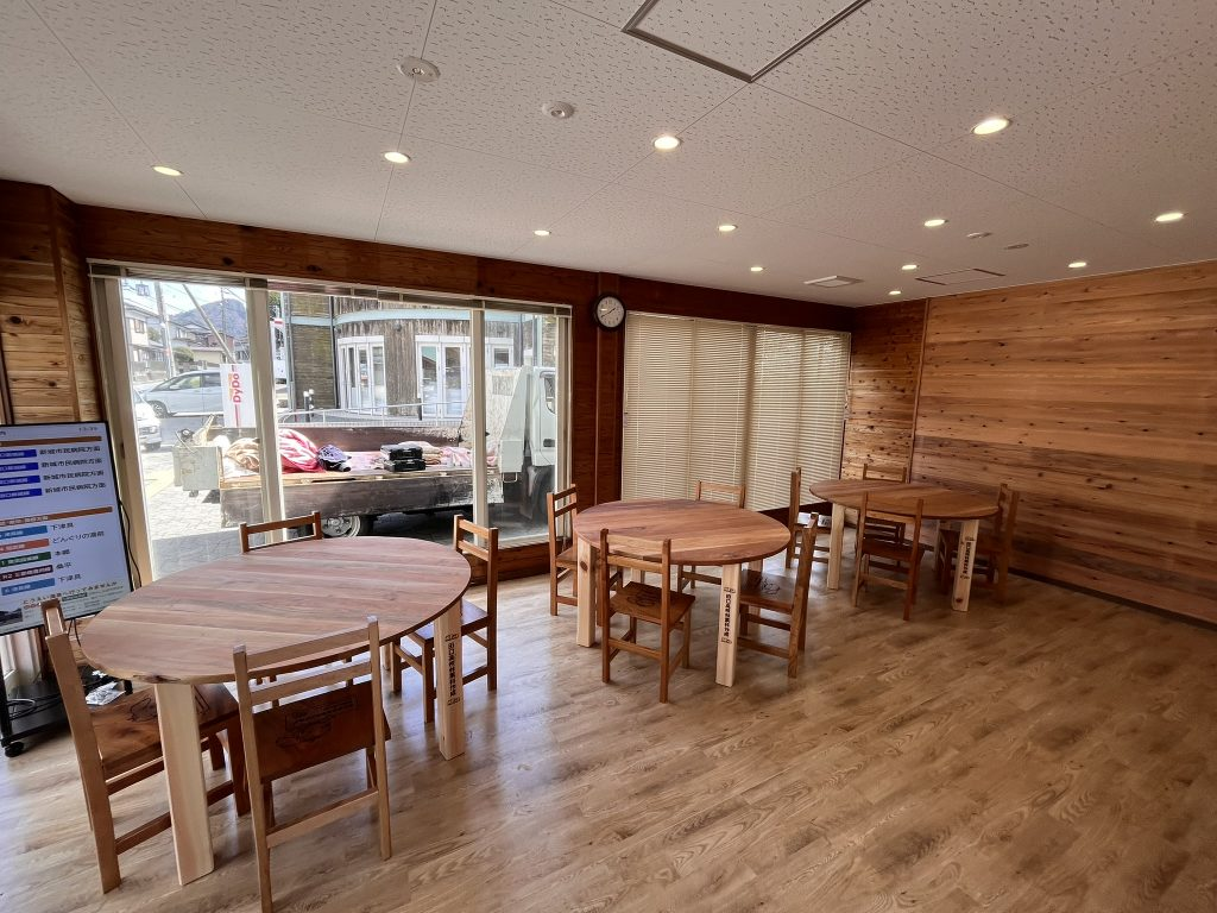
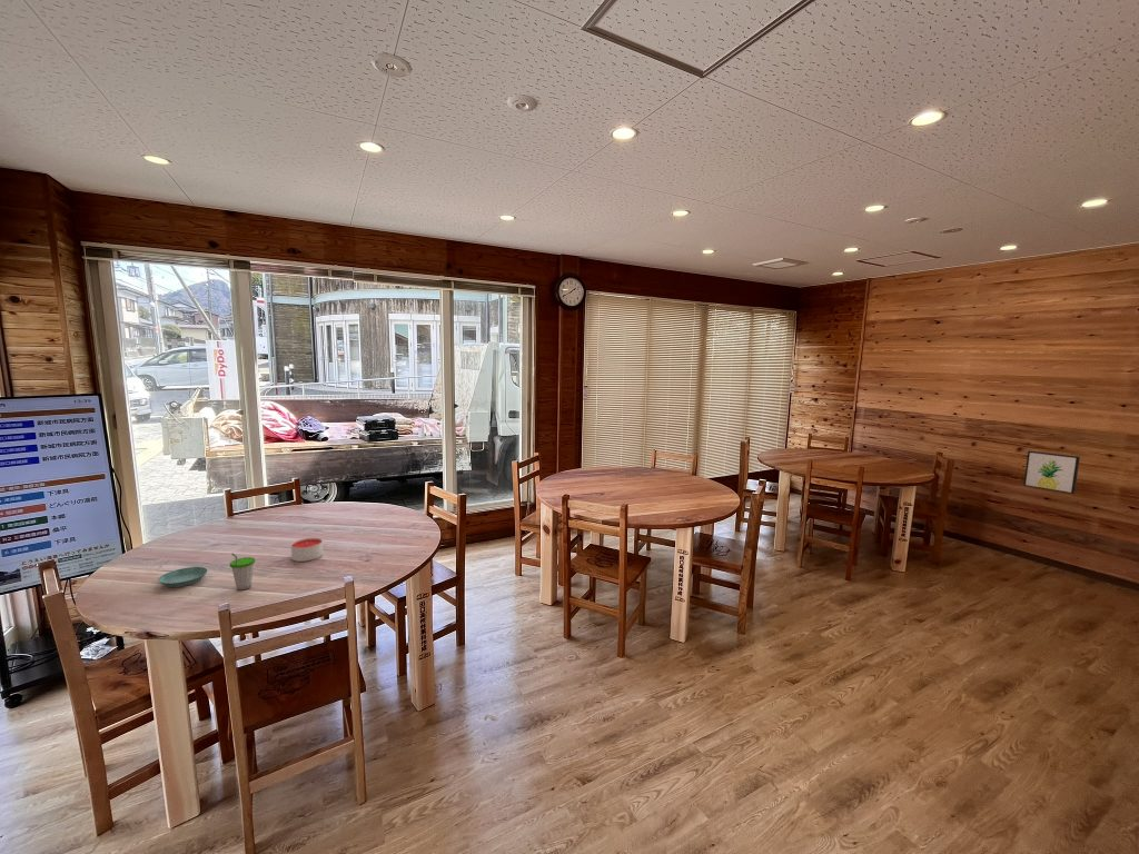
+ wall art (1050, 471)
+ candle (307, 548)
+ saucer (184, 577)
+ cup (242, 568)
